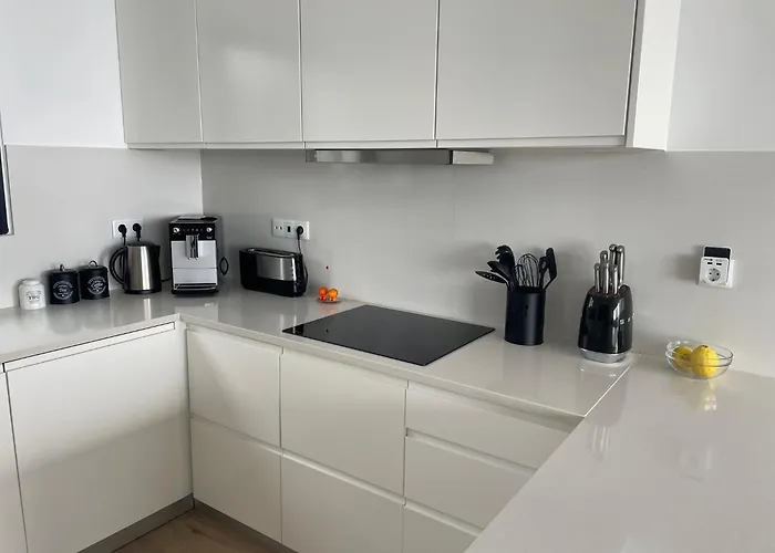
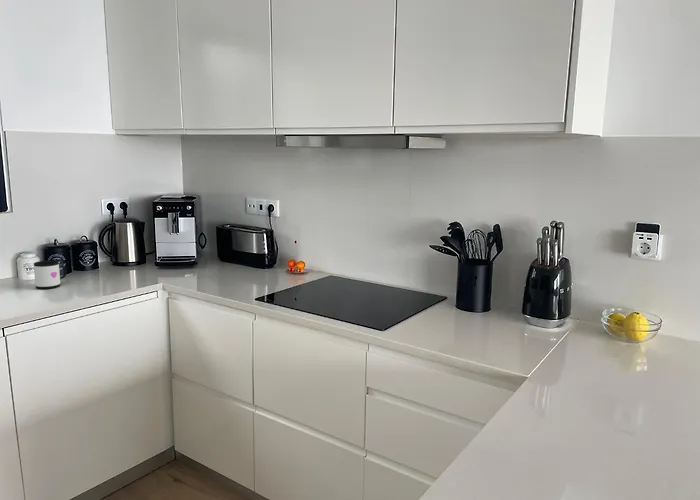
+ mug (51, 273)
